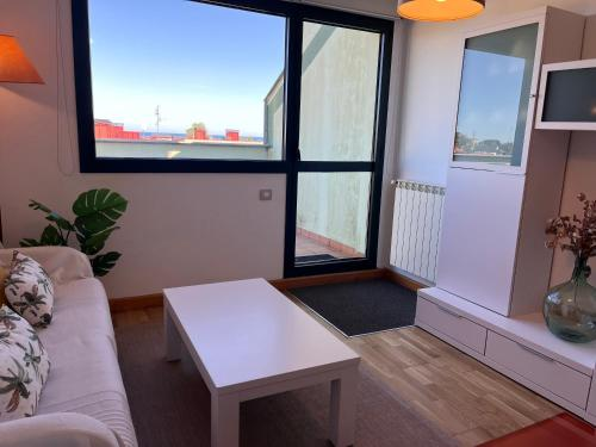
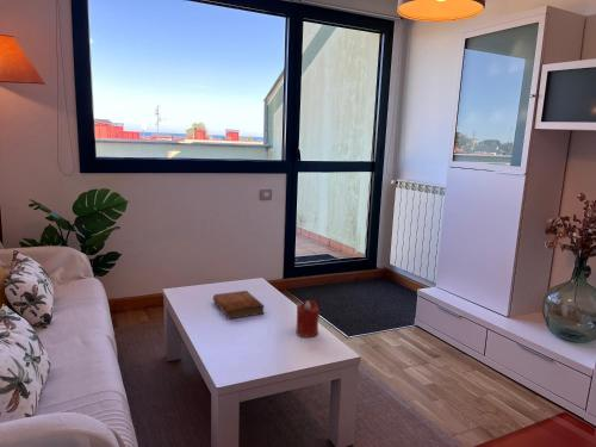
+ bible (237, 303)
+ candle (308, 316)
